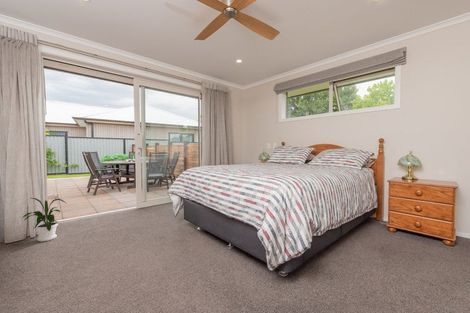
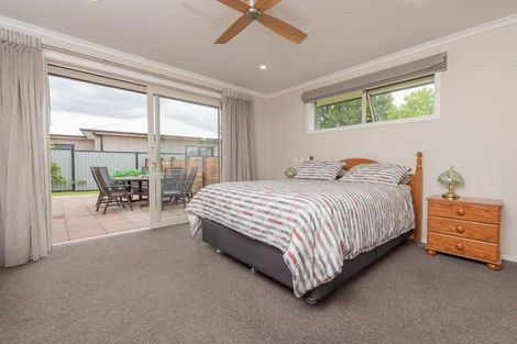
- house plant (45, 217)
